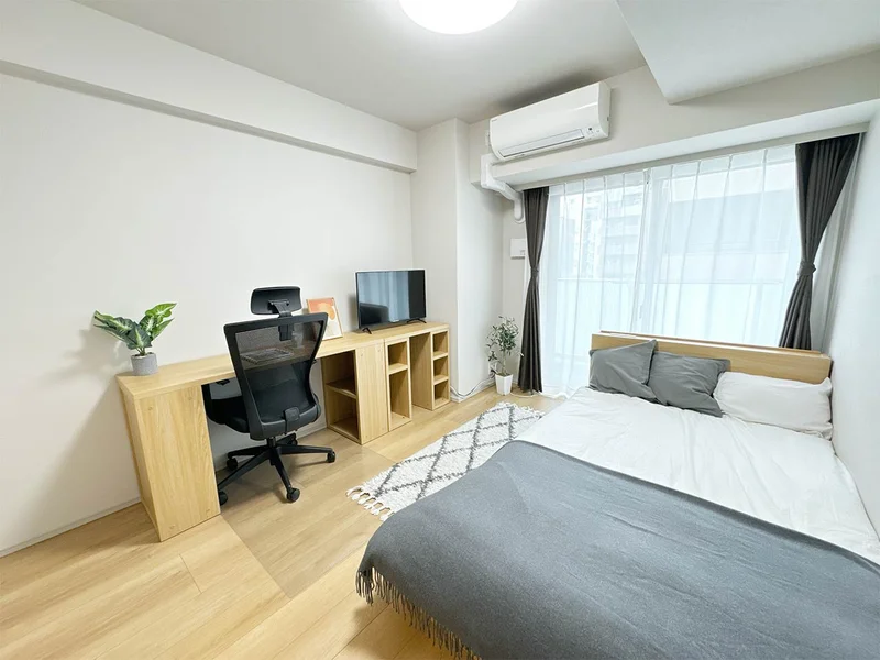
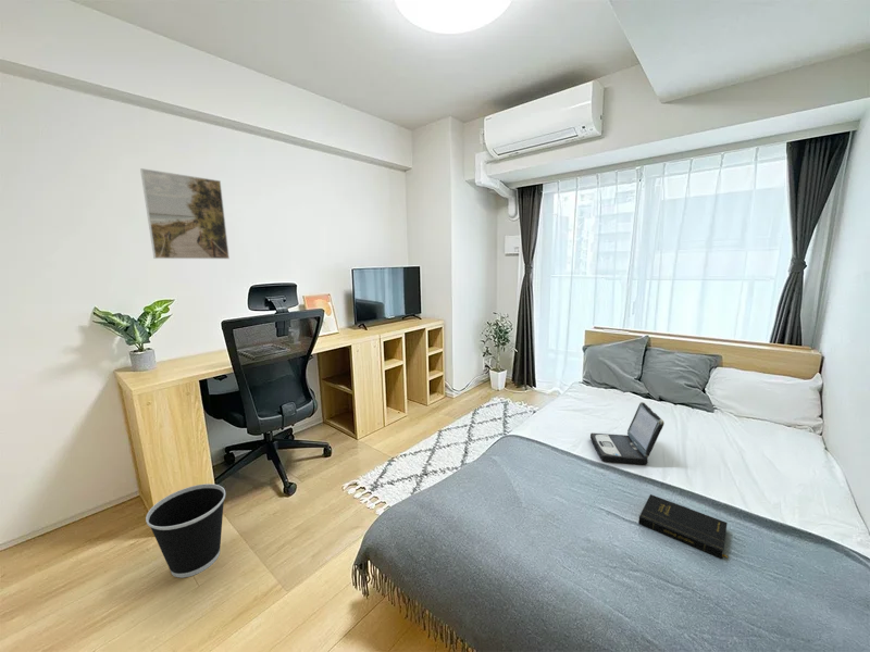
+ book (684, 524)
+ laptop (627, 429)
+ wastebasket (191, 531)
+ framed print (188, 217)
